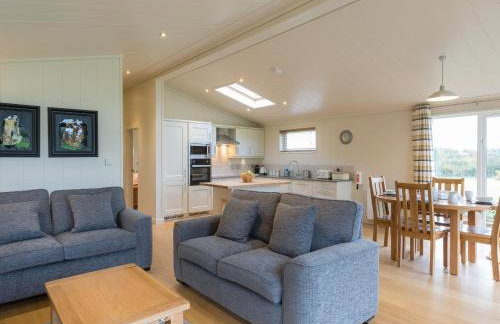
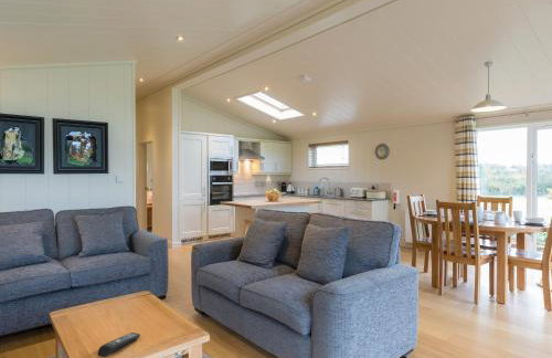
+ remote control (119, 343)
